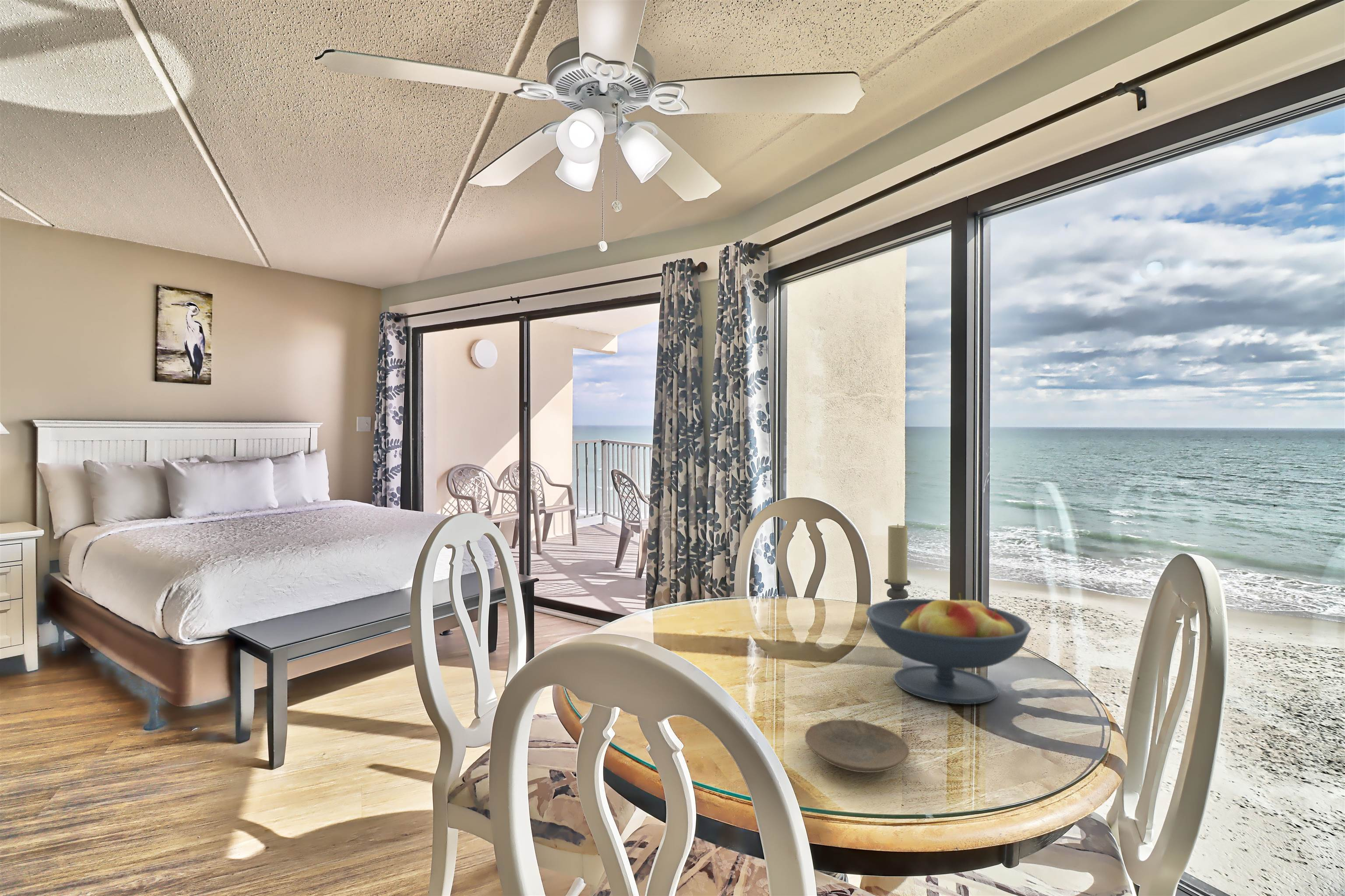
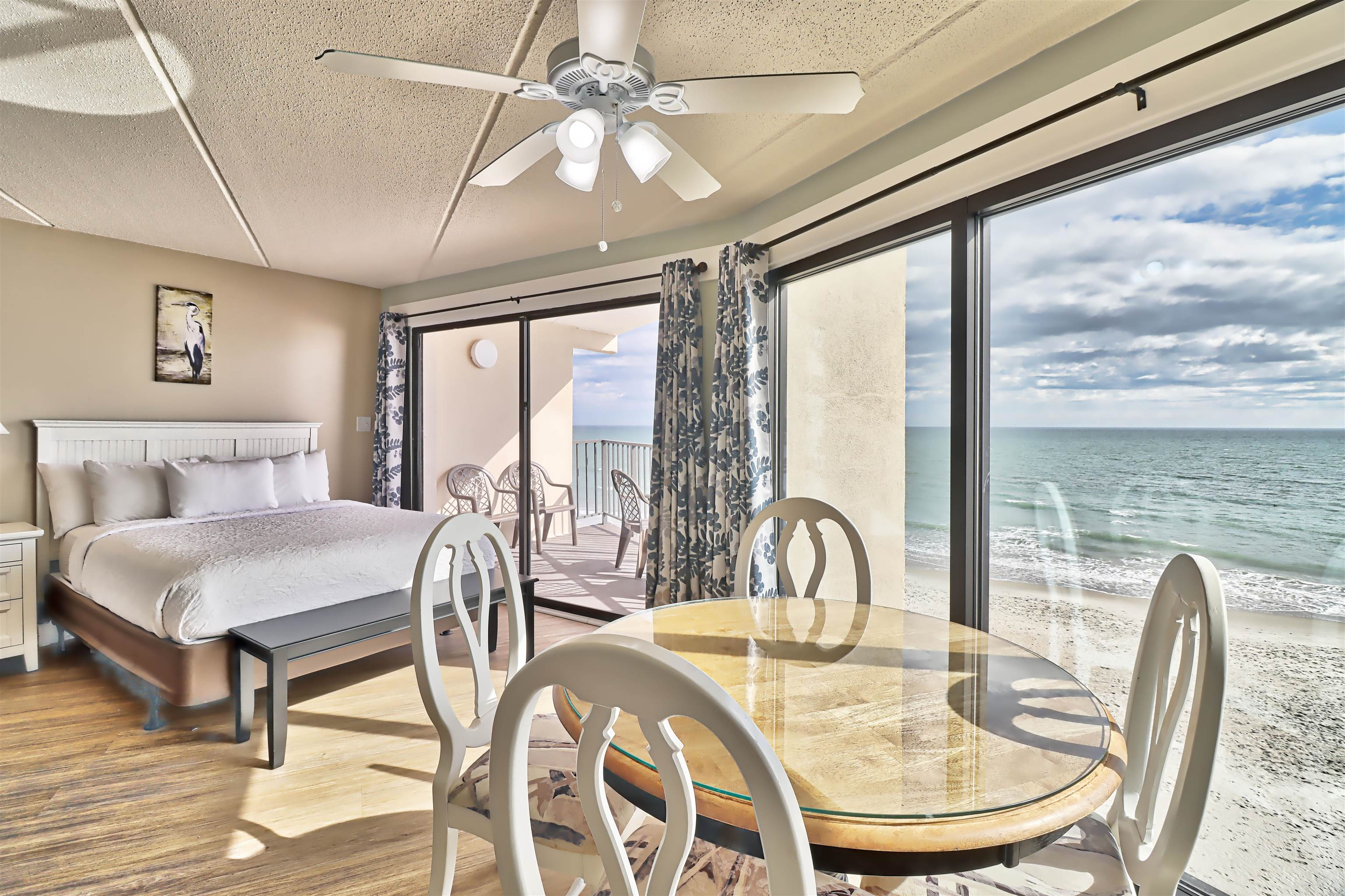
- candle holder (902, 575)
- plate (856, 749)
- fruit bowl (944, 639)
